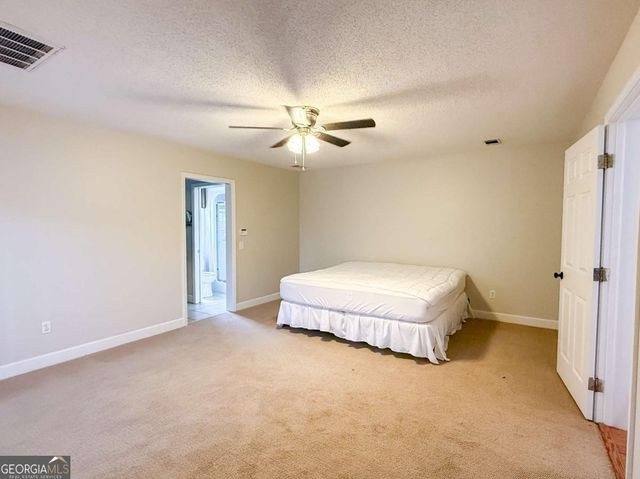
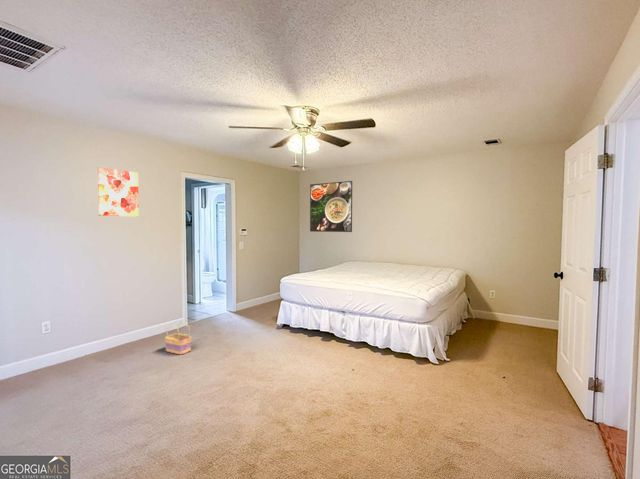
+ wall art (119, 193)
+ basket (178, 337)
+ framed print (330, 207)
